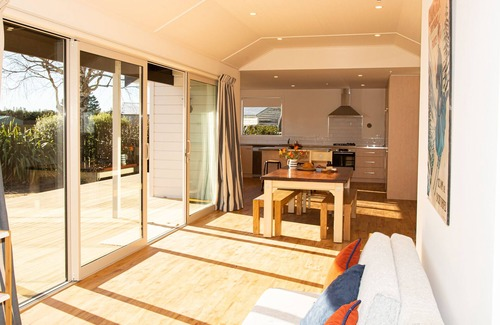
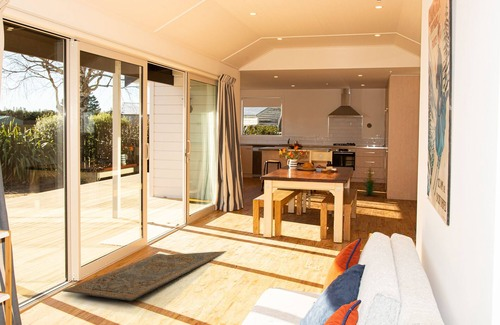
+ indoor plant (369, 180)
+ rug (171, 261)
